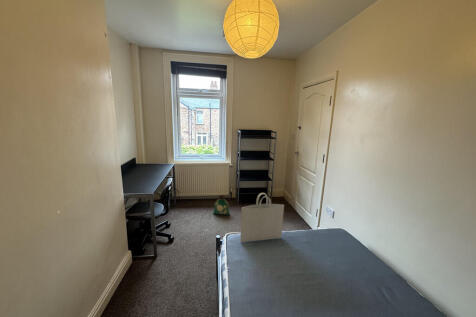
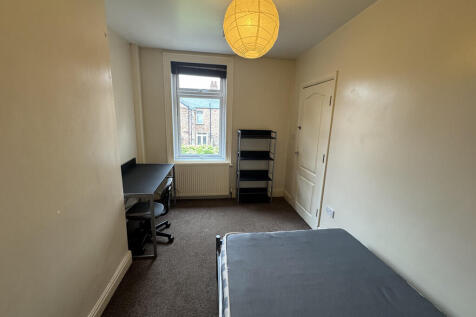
- bag (221, 205)
- tote bag (262, 217)
